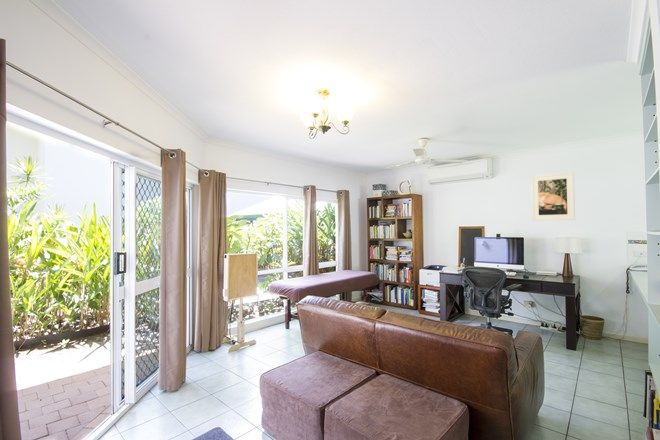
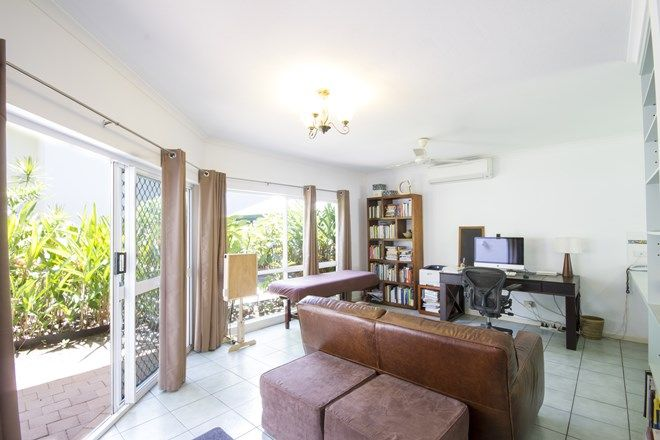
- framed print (552, 197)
